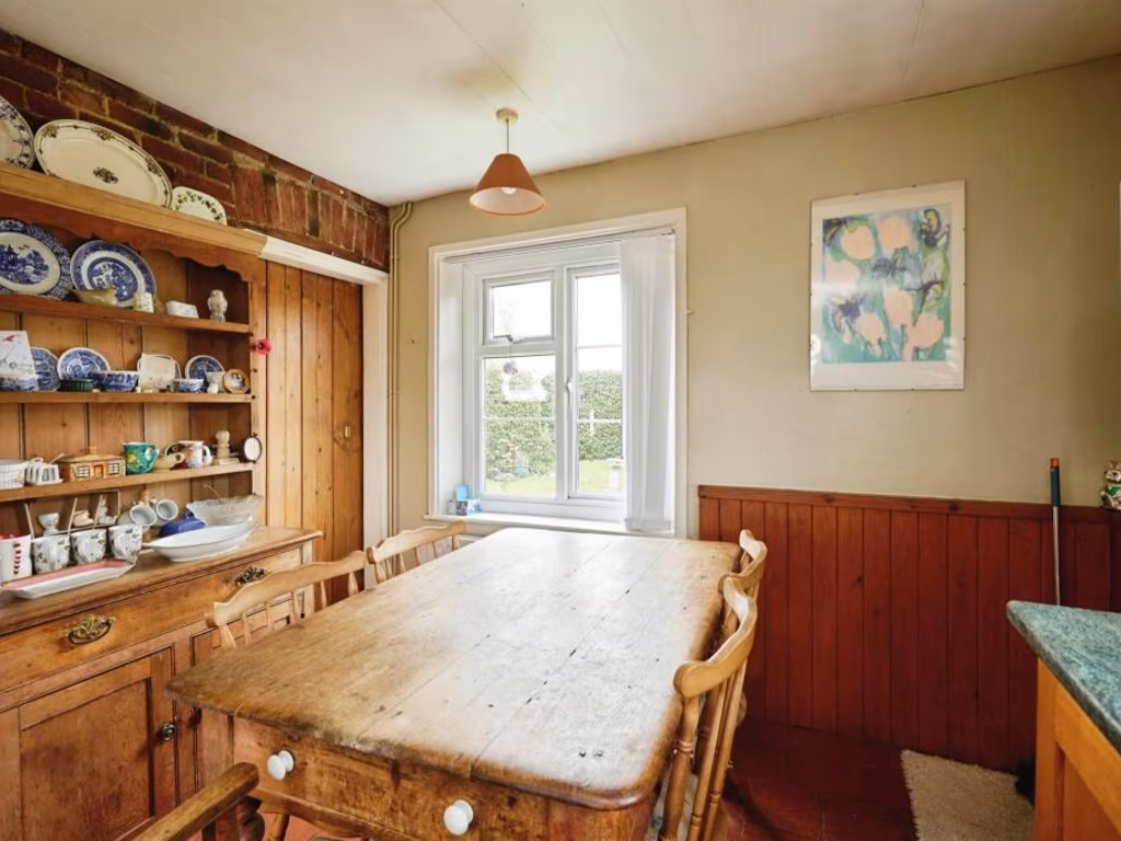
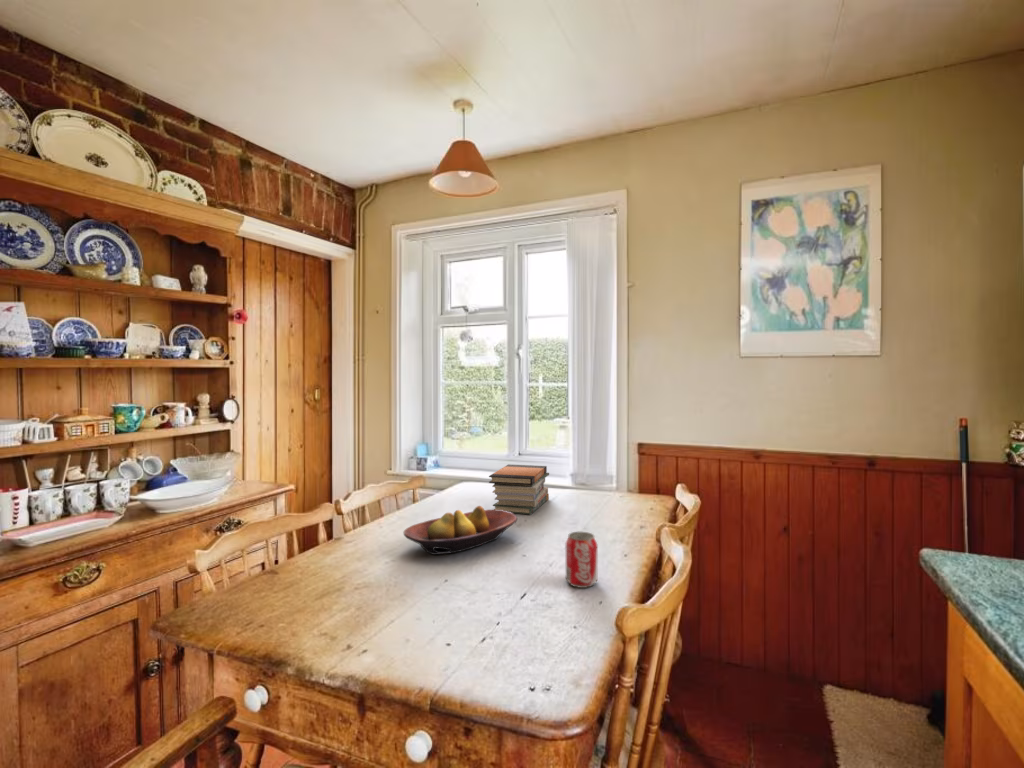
+ fruit bowl (463, 525)
+ book stack (520, 488)
+ beverage can (581, 559)
